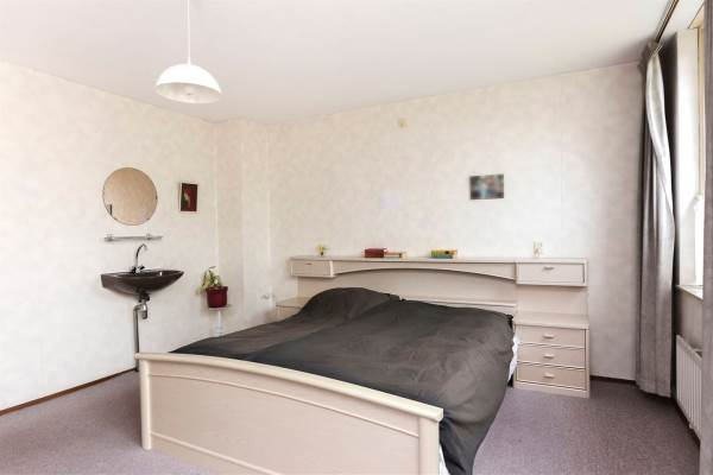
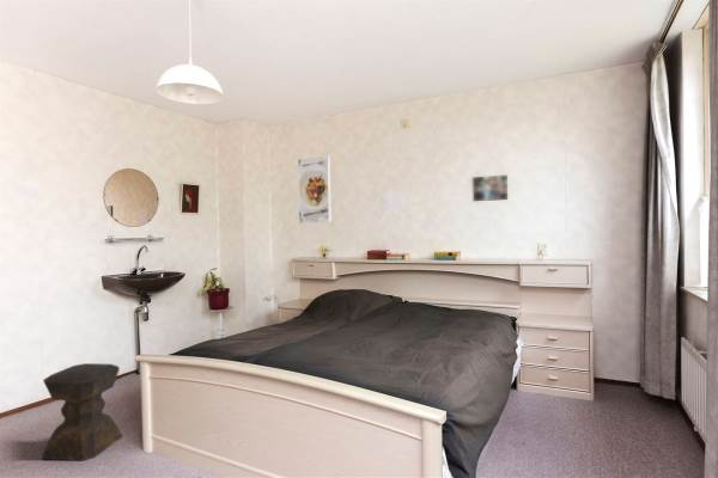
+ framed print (314, 190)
+ stool (83, 407)
